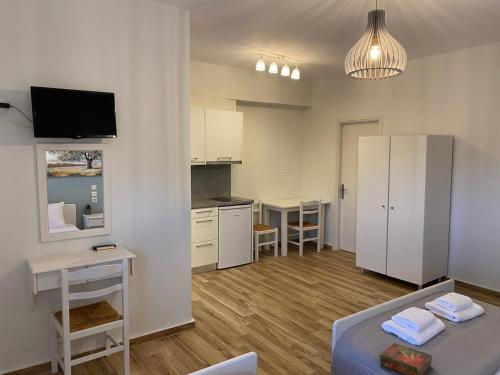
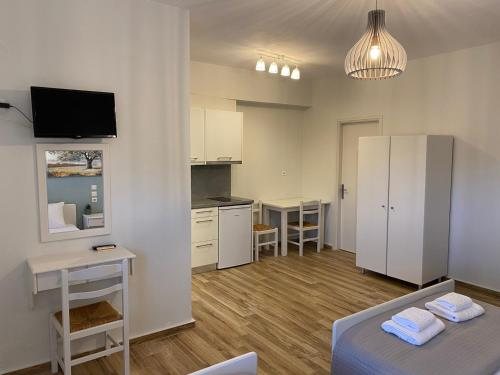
- book (405, 360)
